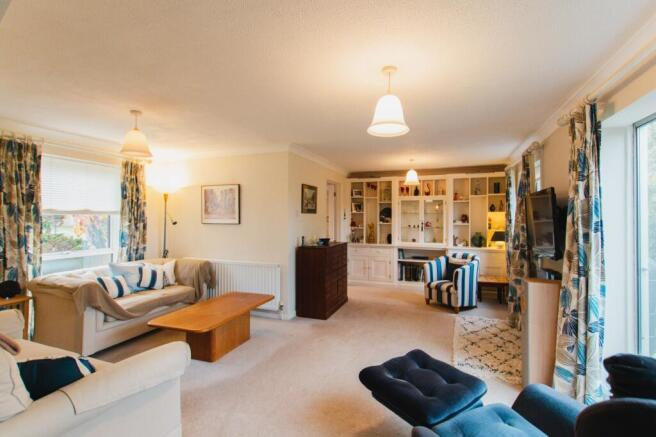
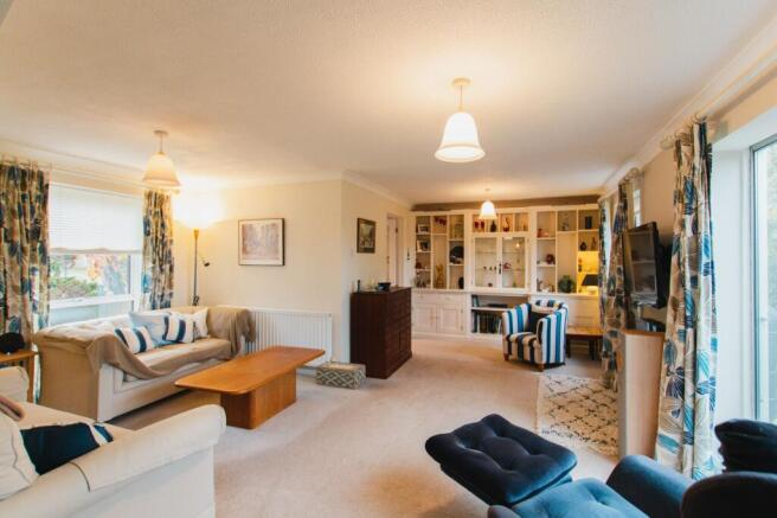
+ woven basket (340, 373)
